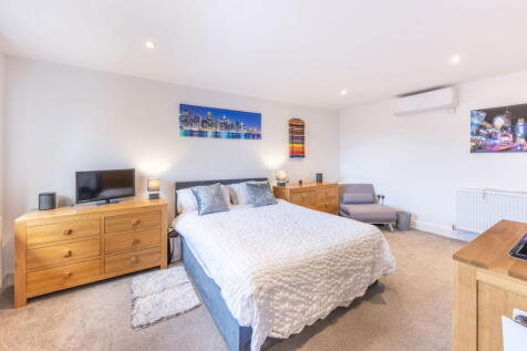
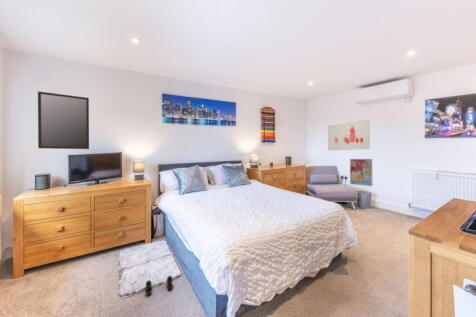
+ home mirror (65, 121)
+ boots (166, 284)
+ wall art (360, 171)
+ wall art (347, 136)
